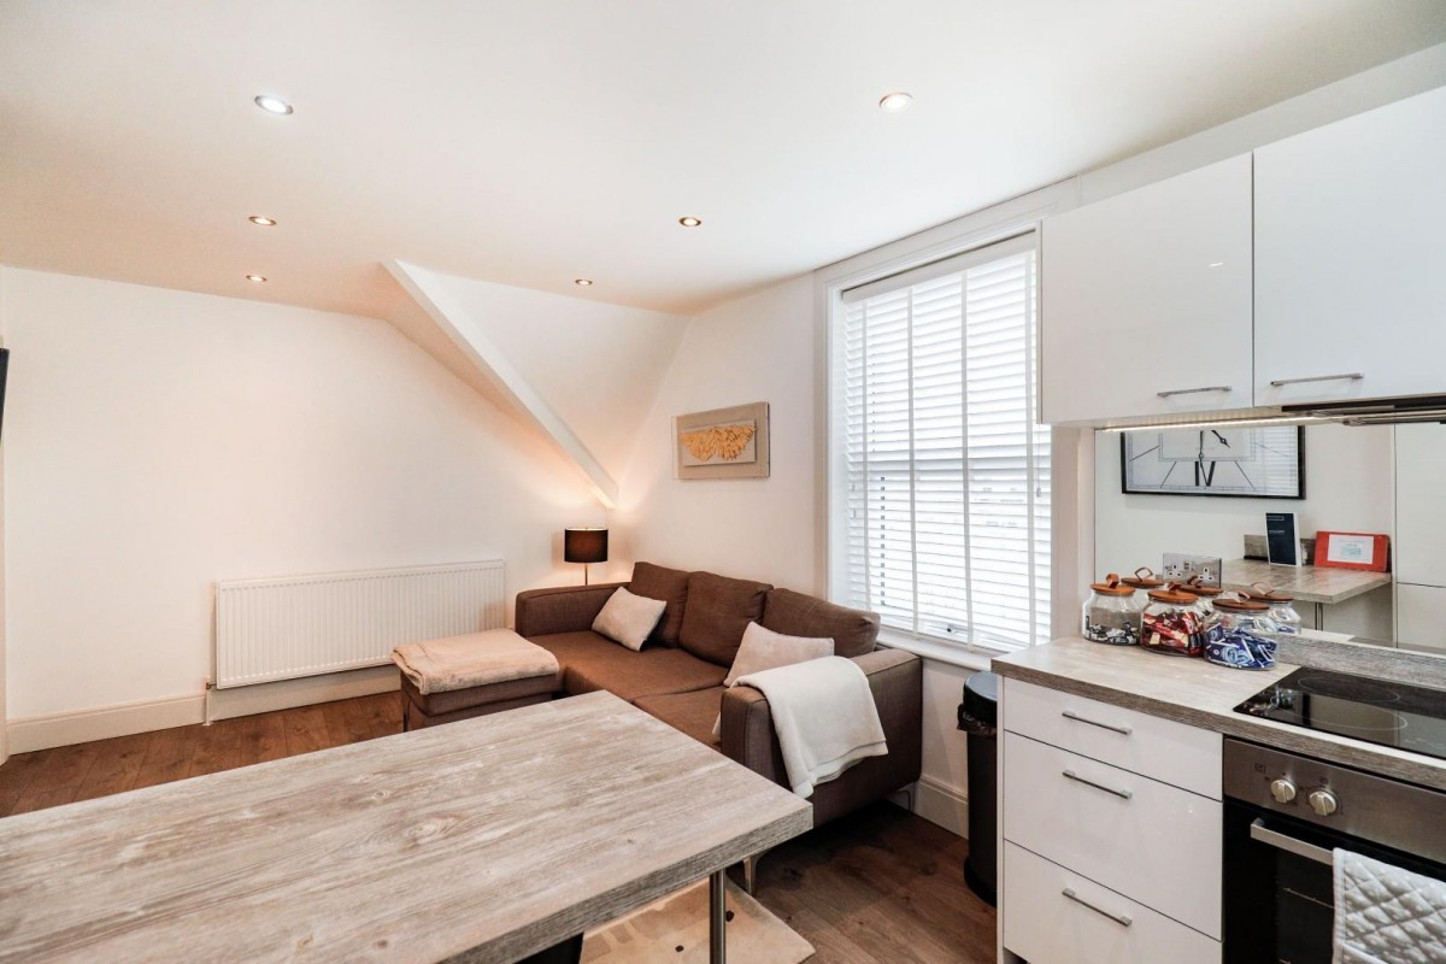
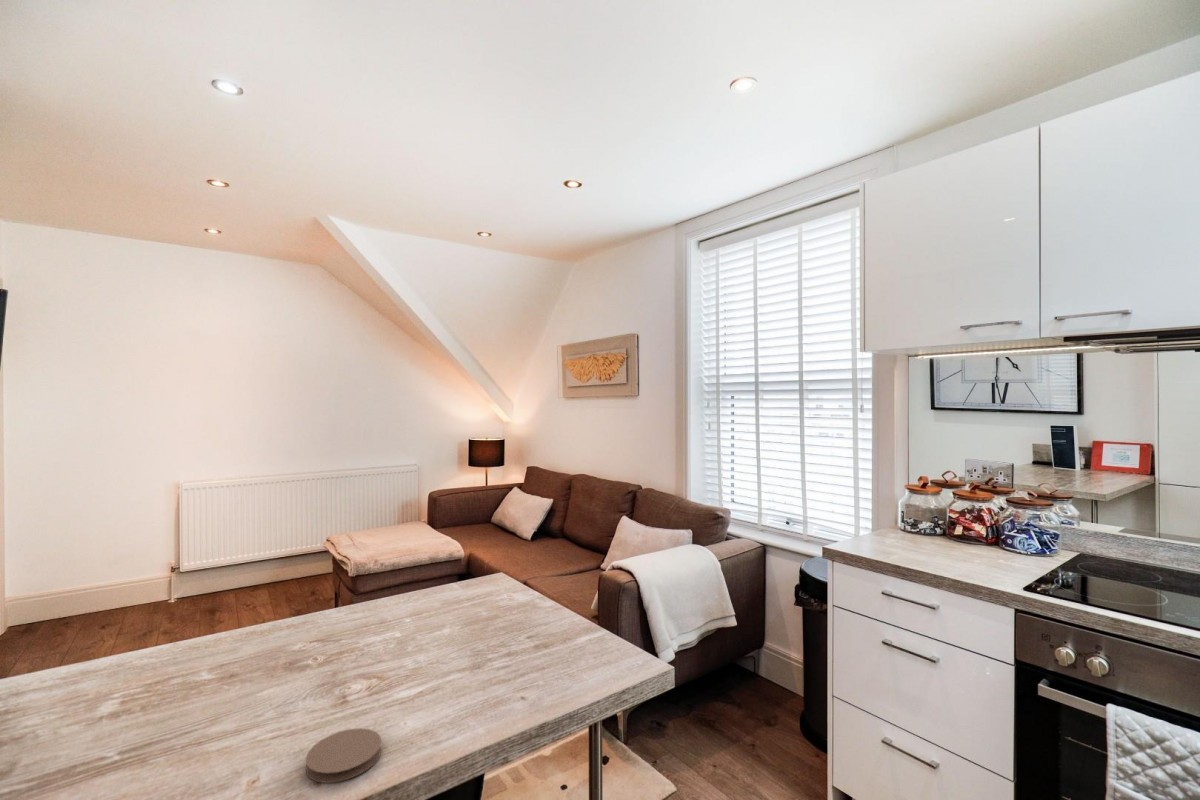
+ coaster (344, 753)
